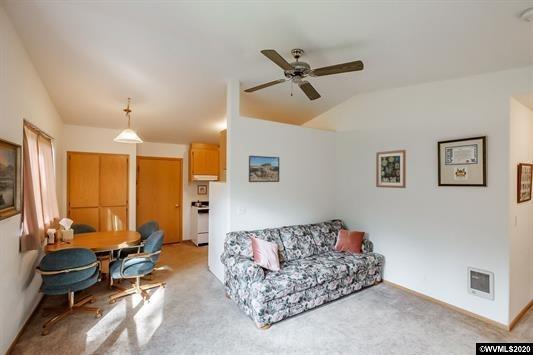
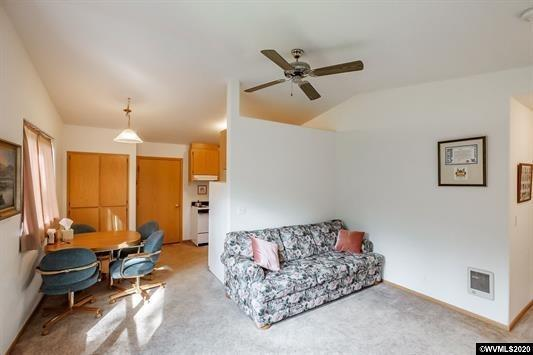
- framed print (264, 169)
- wall art (390, 169)
